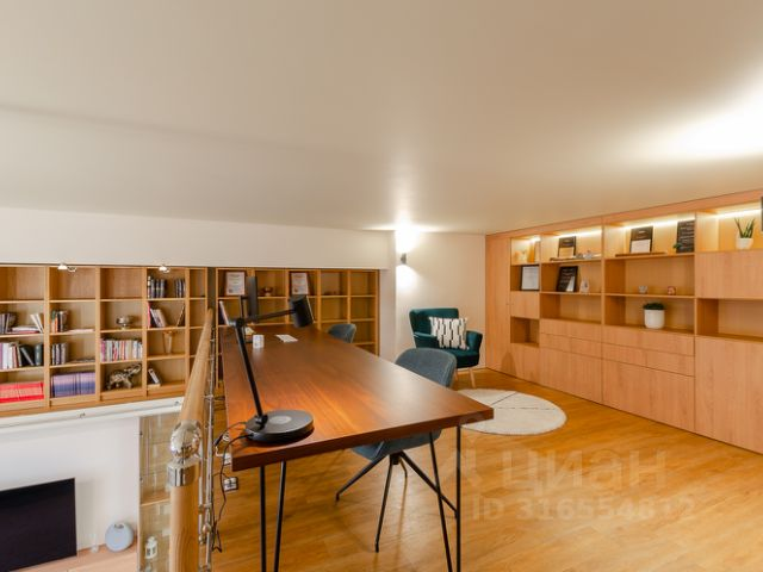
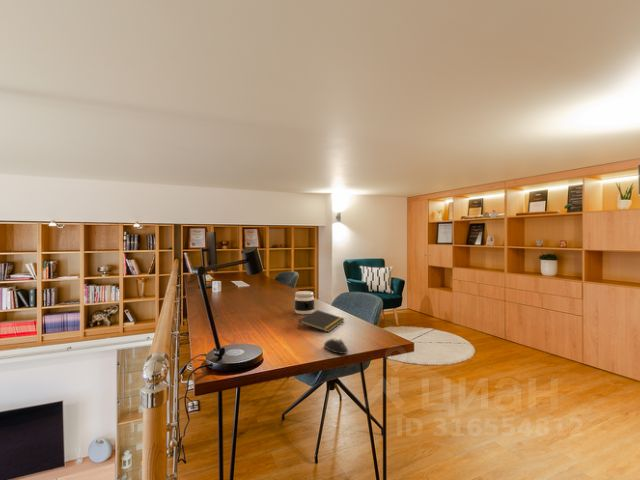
+ jar (304, 302)
+ mouse (336, 344)
+ notepad (322, 320)
